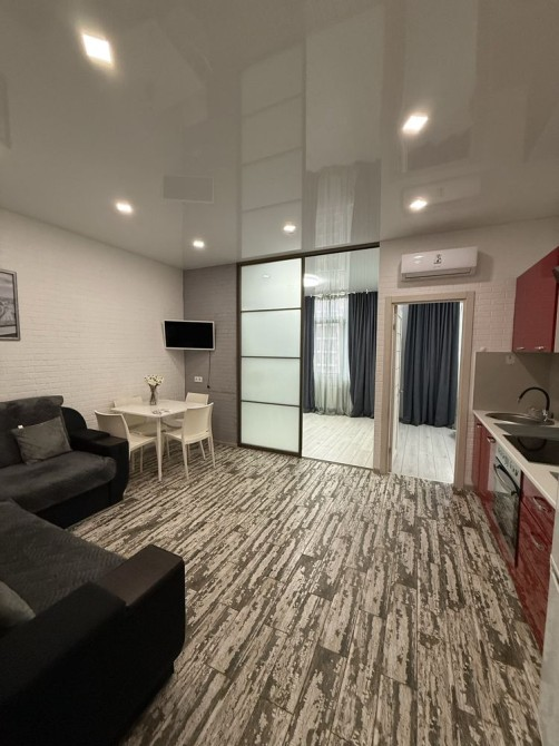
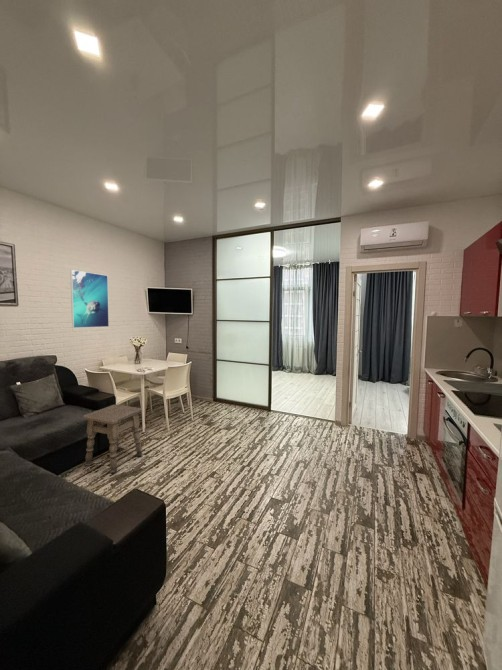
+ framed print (90, 300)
+ side table (114, 436)
